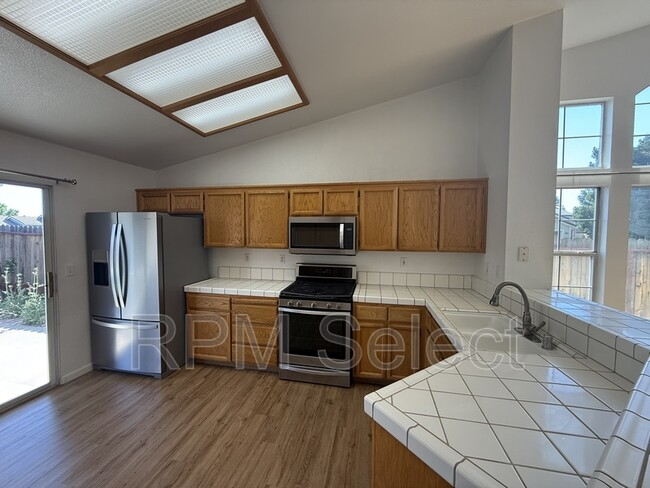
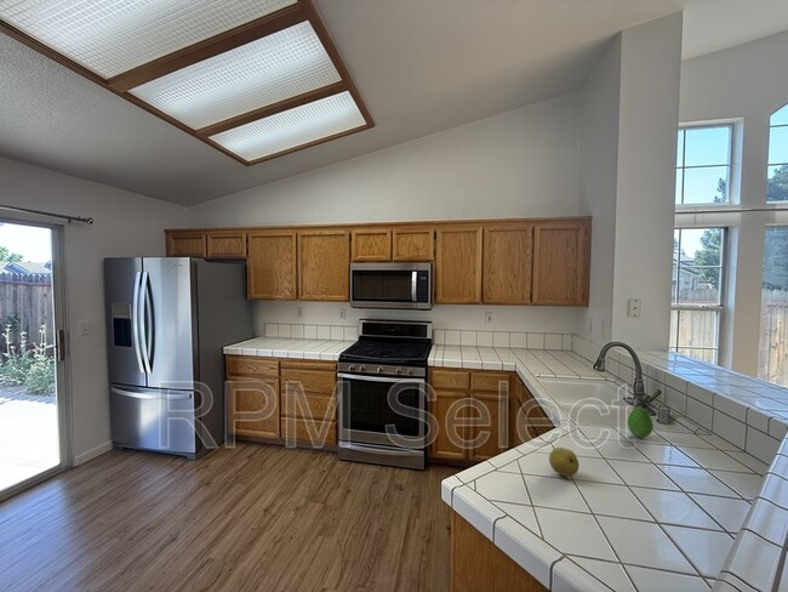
+ fruit (563, 461)
+ fruit (639, 421)
